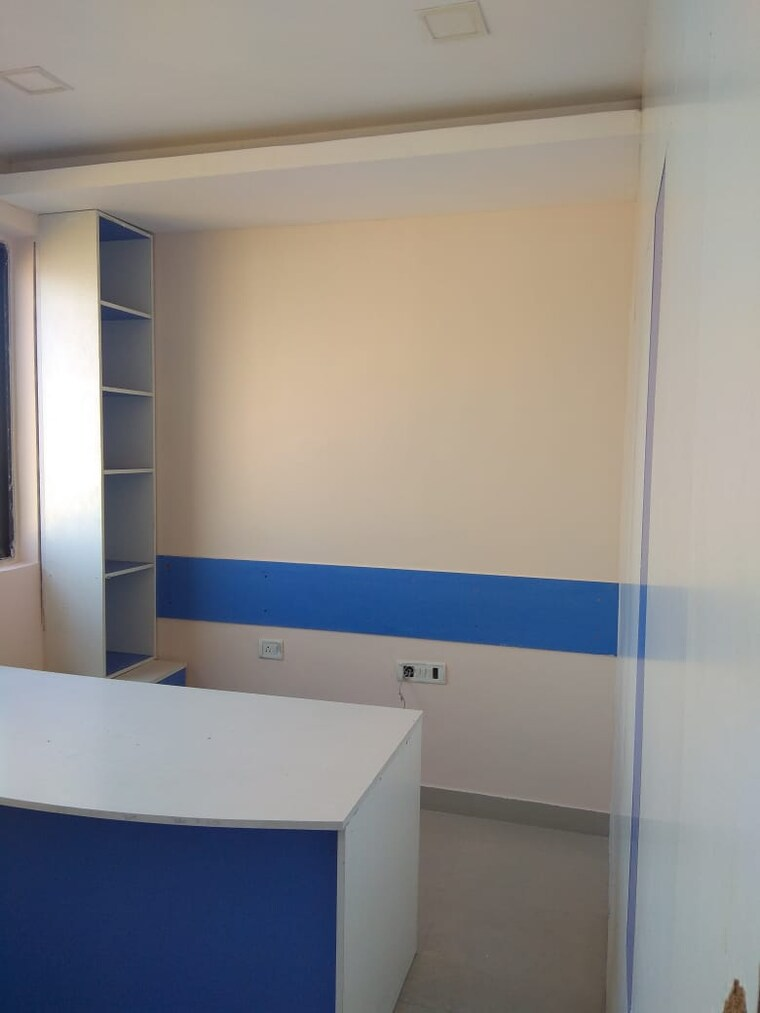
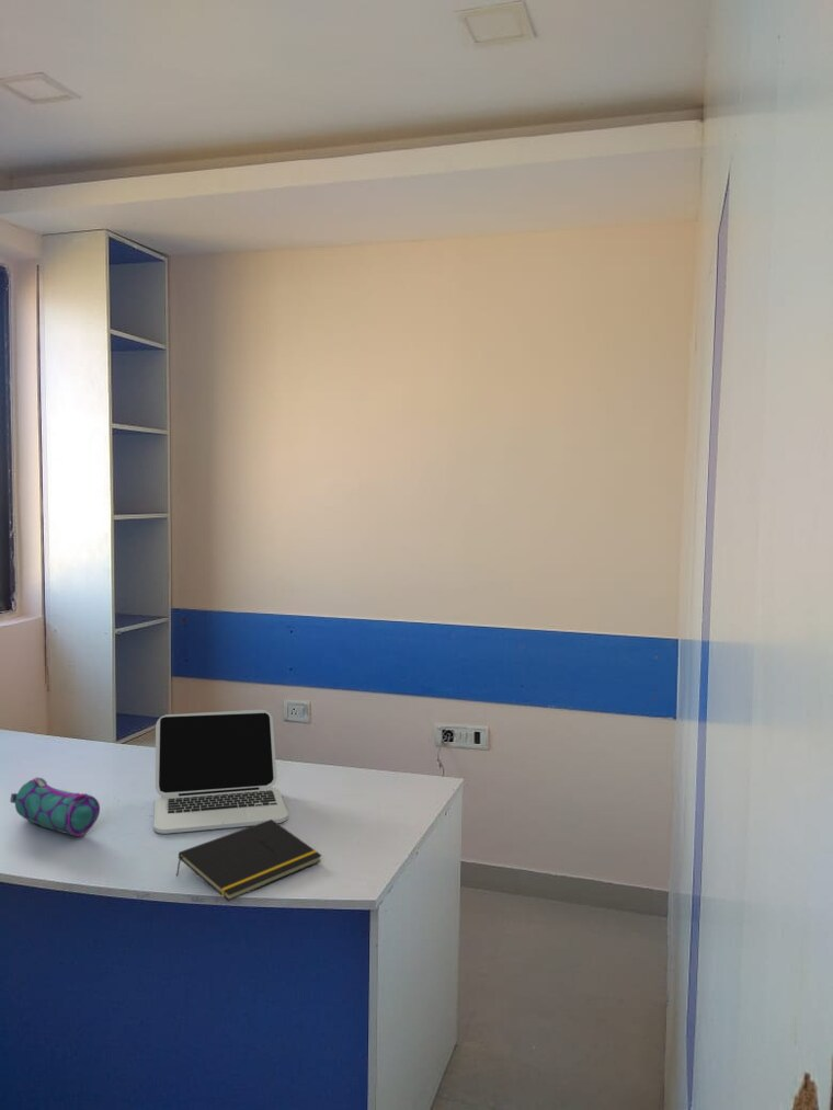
+ laptop (218, 765)
+ pencil case (56, 805)
+ notepad (251, 856)
